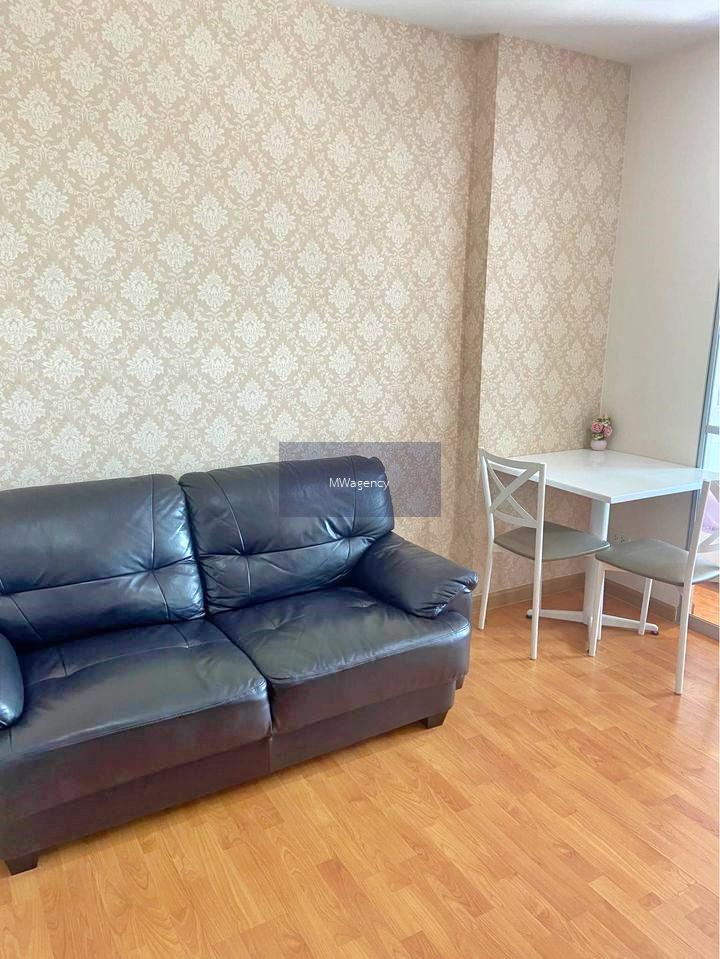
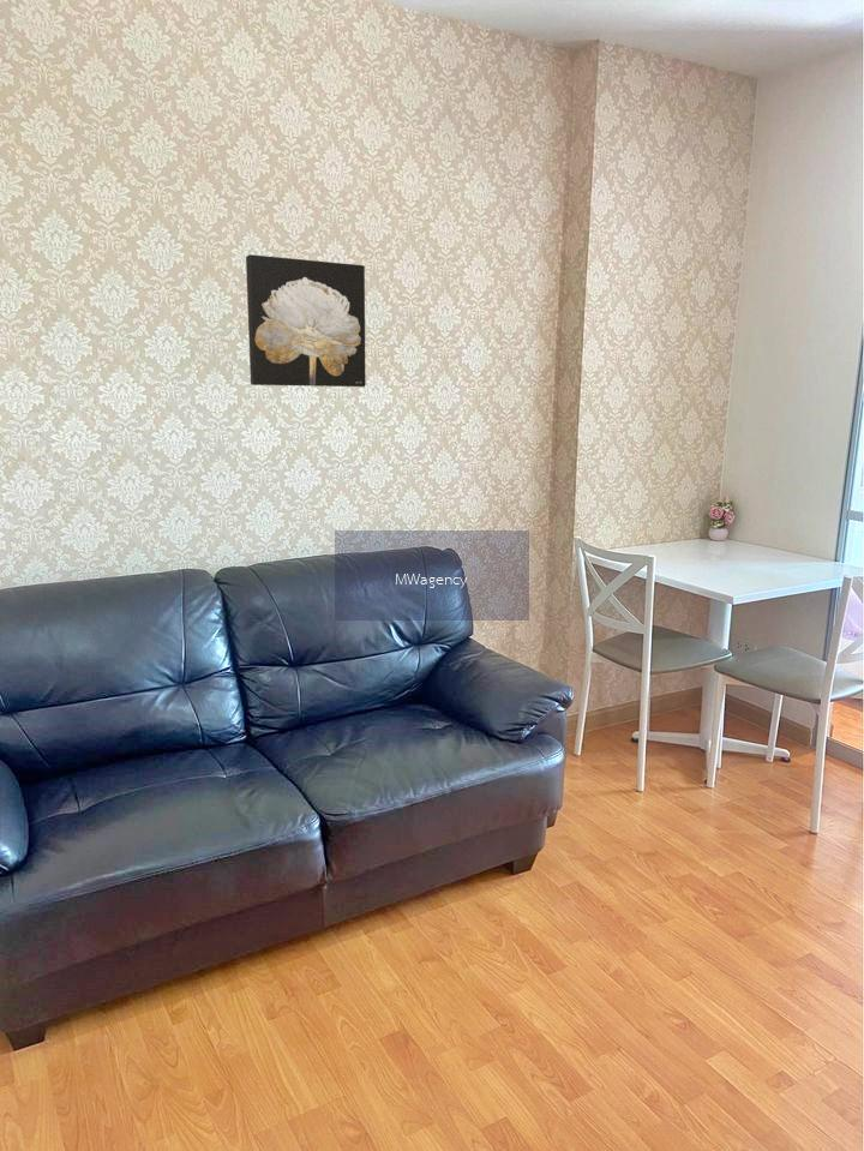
+ wall art (307, 324)
